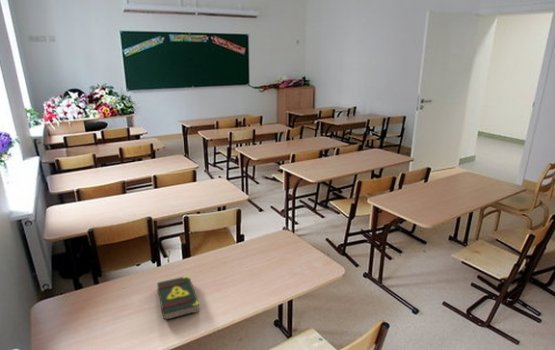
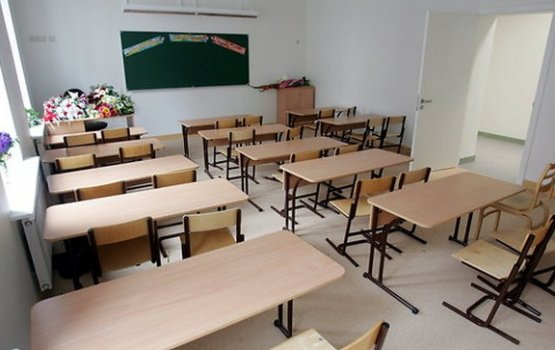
- book (177, 296)
